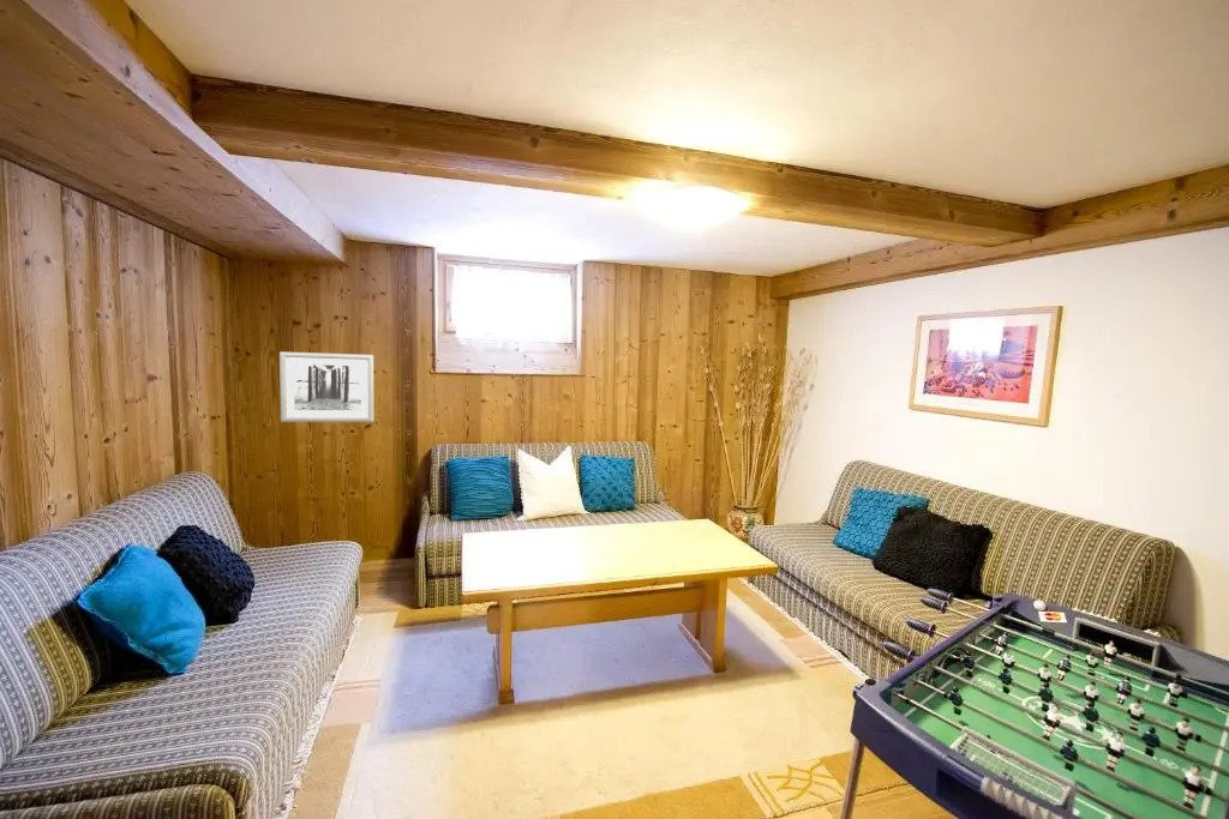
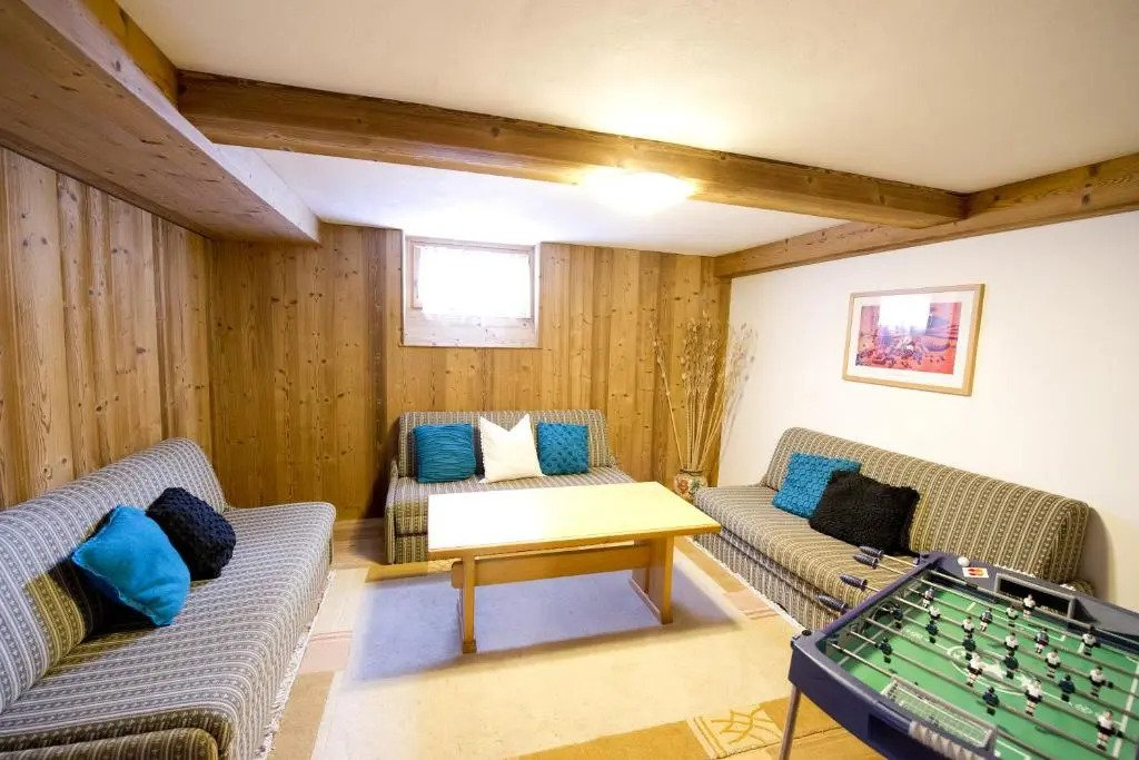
- wall art (328, 387)
